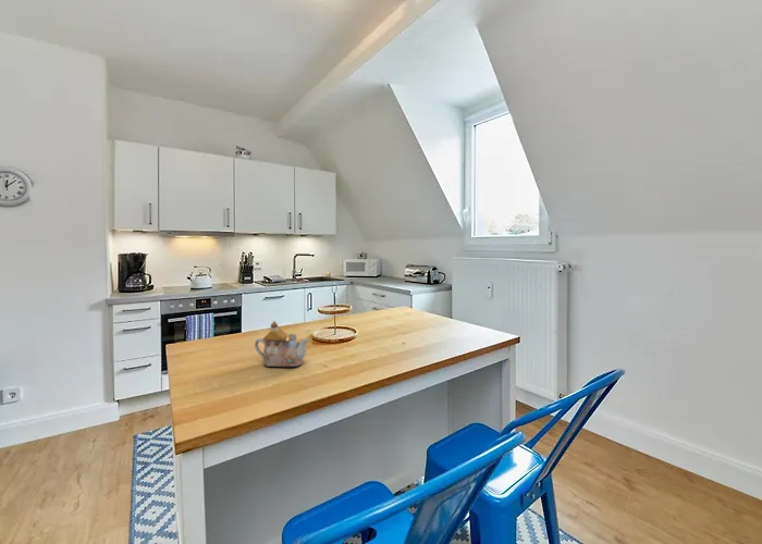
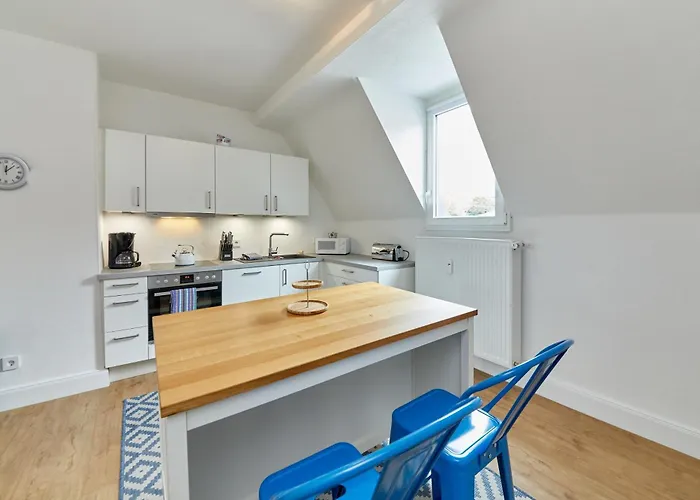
- teapot (282, 342)
